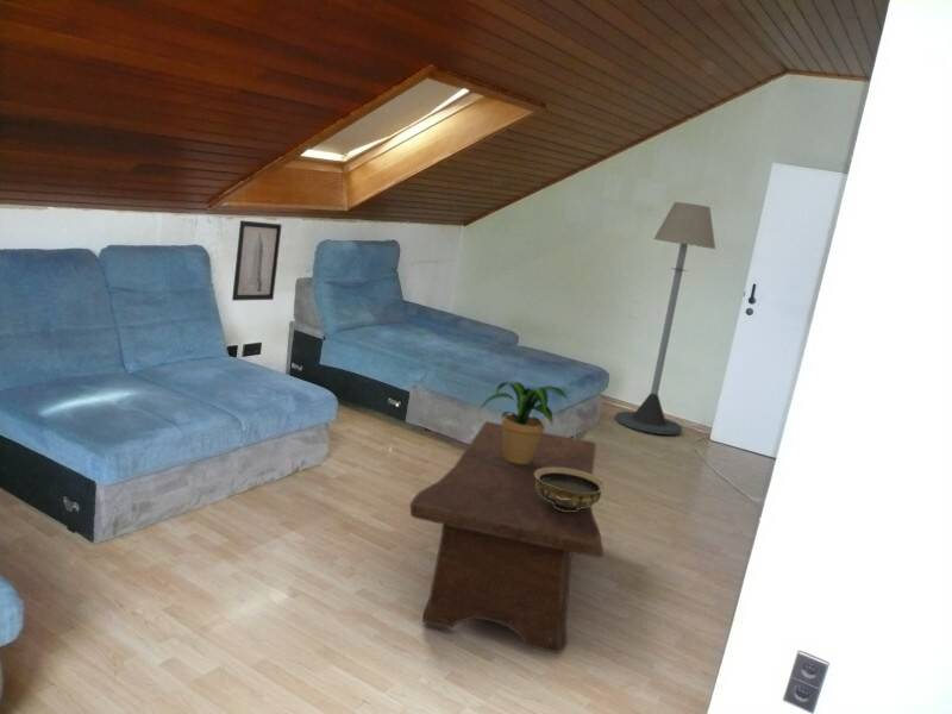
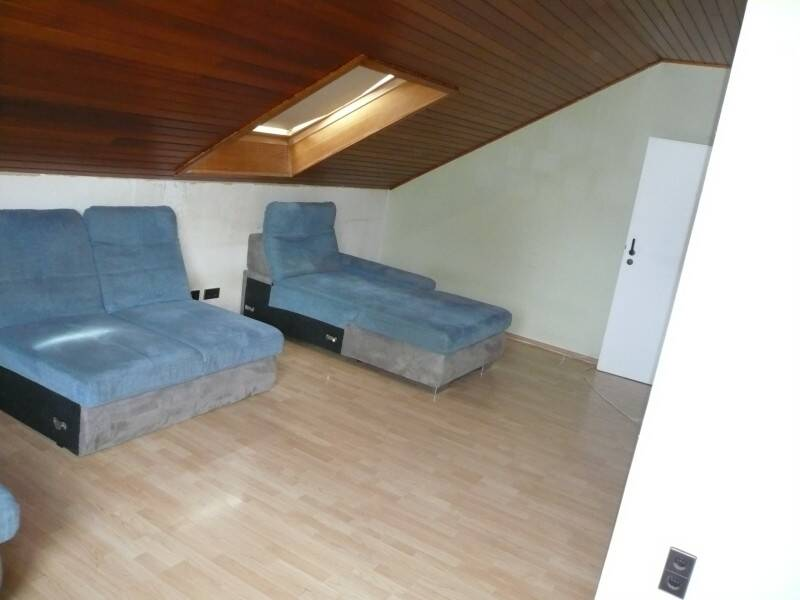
- potted plant (524, 421)
- ceramic bowl (568, 491)
- floor lamp (669, 317)
- wall art (257, 261)
- coffee table (516, 521)
